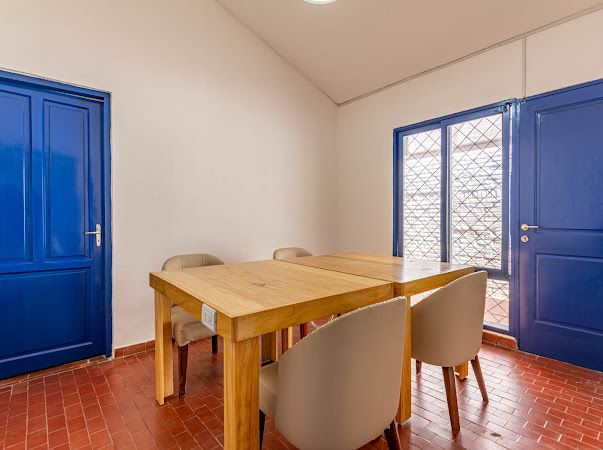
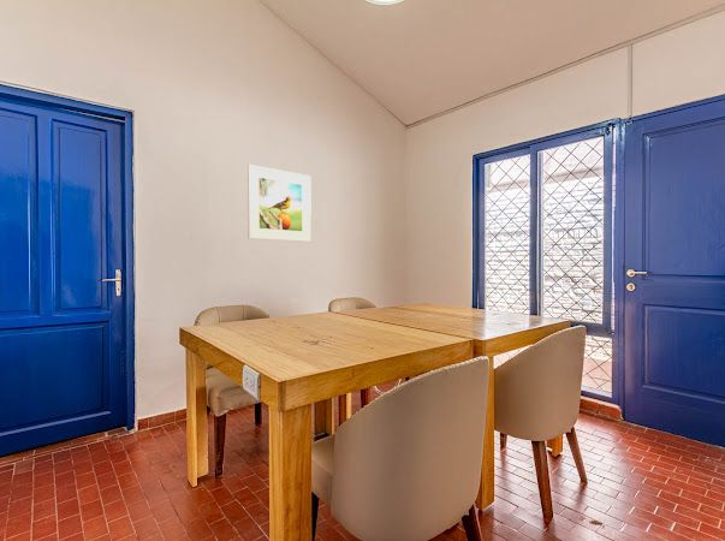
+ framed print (280, 204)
